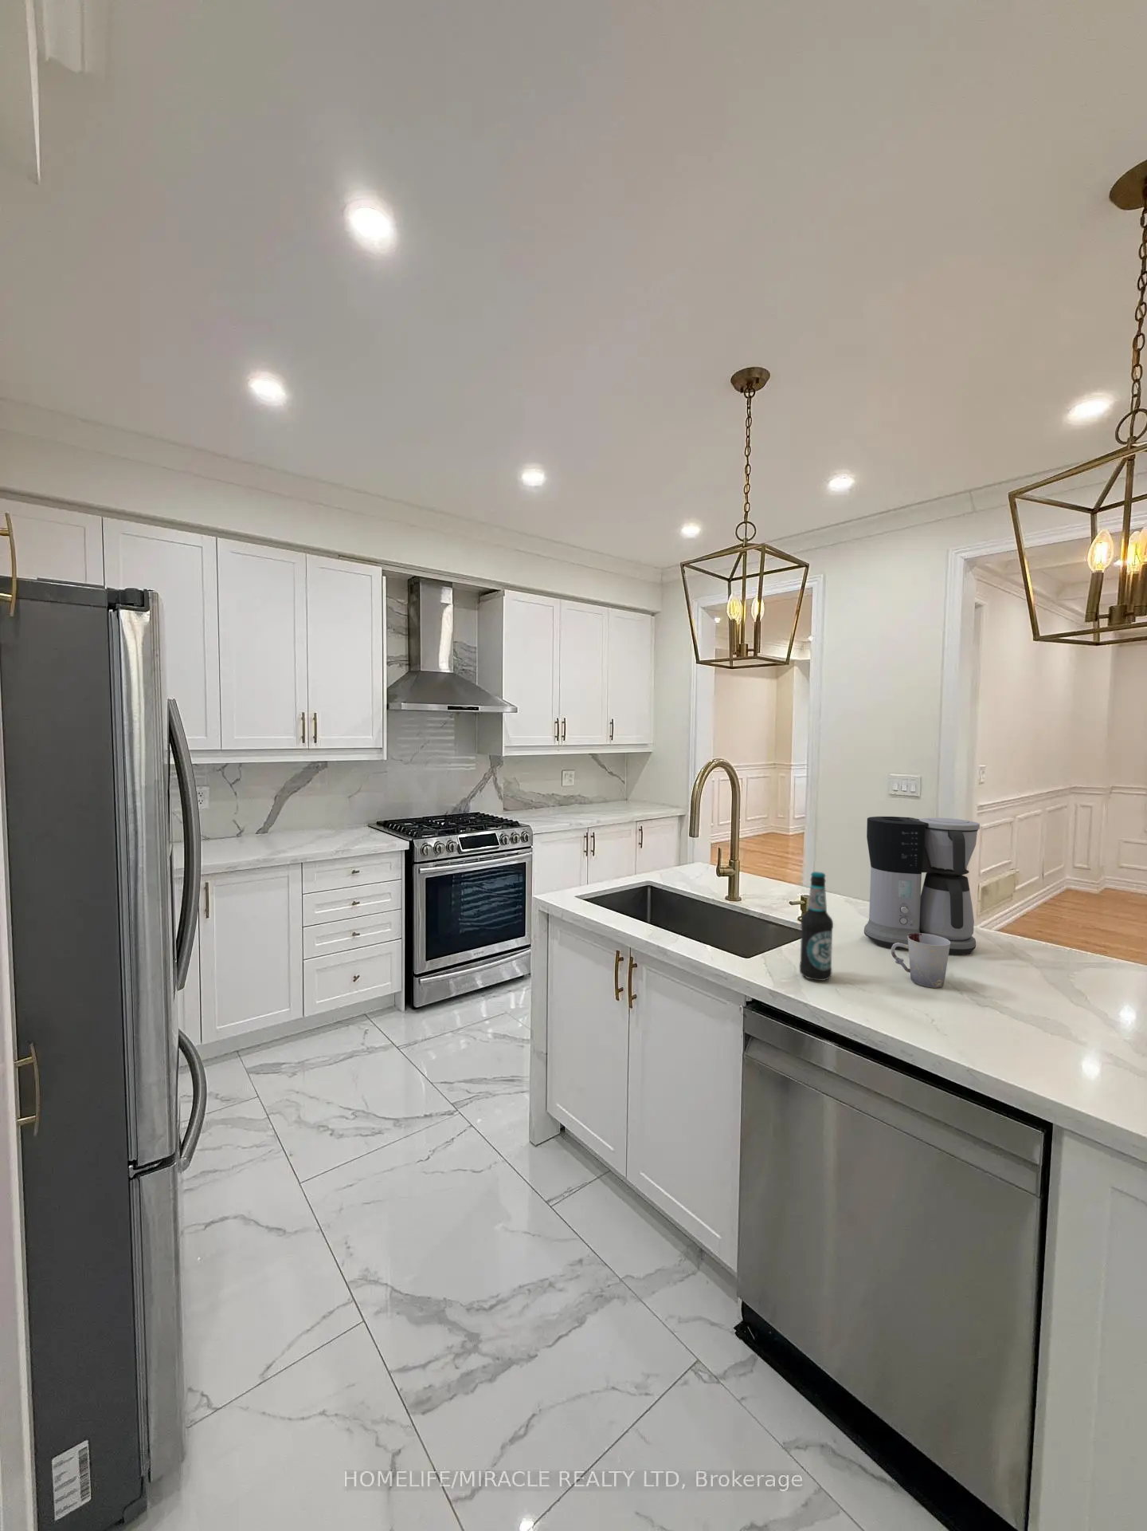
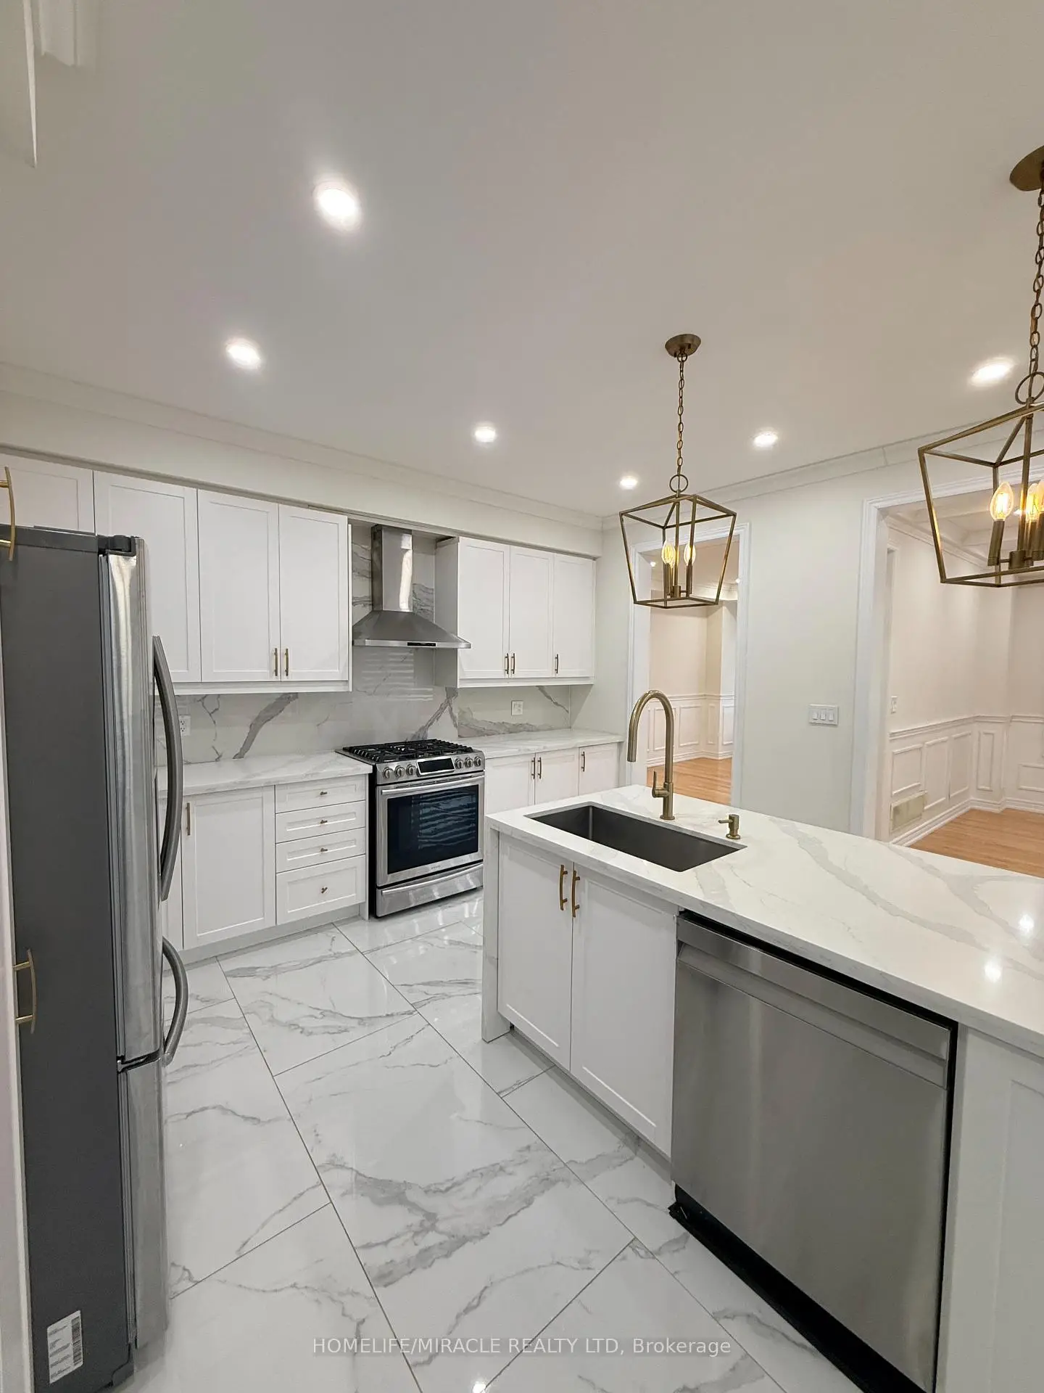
- bottle (817, 925)
- cup (919, 960)
- coffee maker (920, 882)
